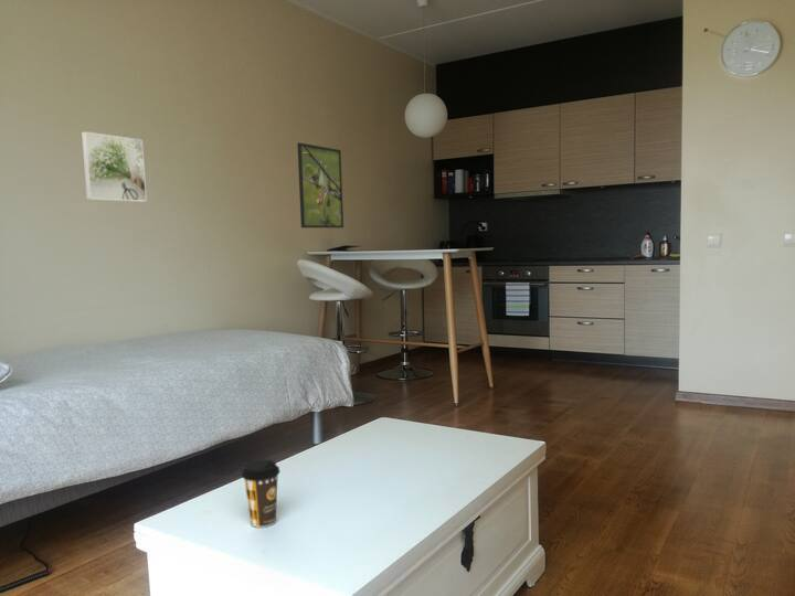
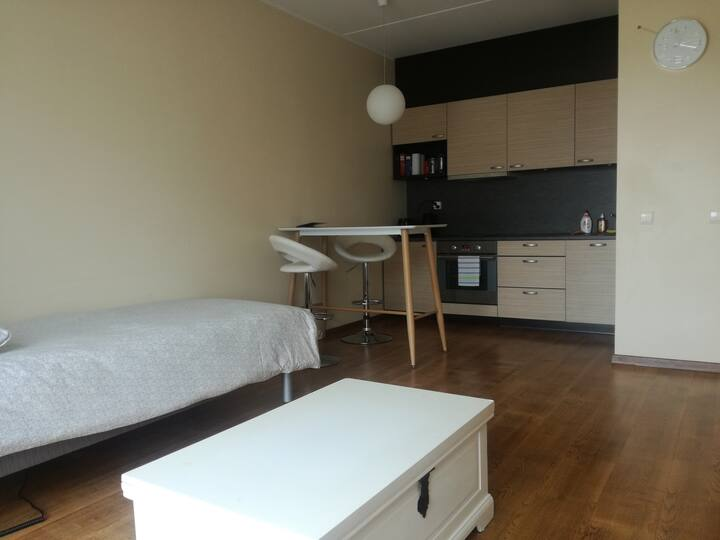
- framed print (321, 187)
- coffee cup (262, 493)
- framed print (115, 168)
